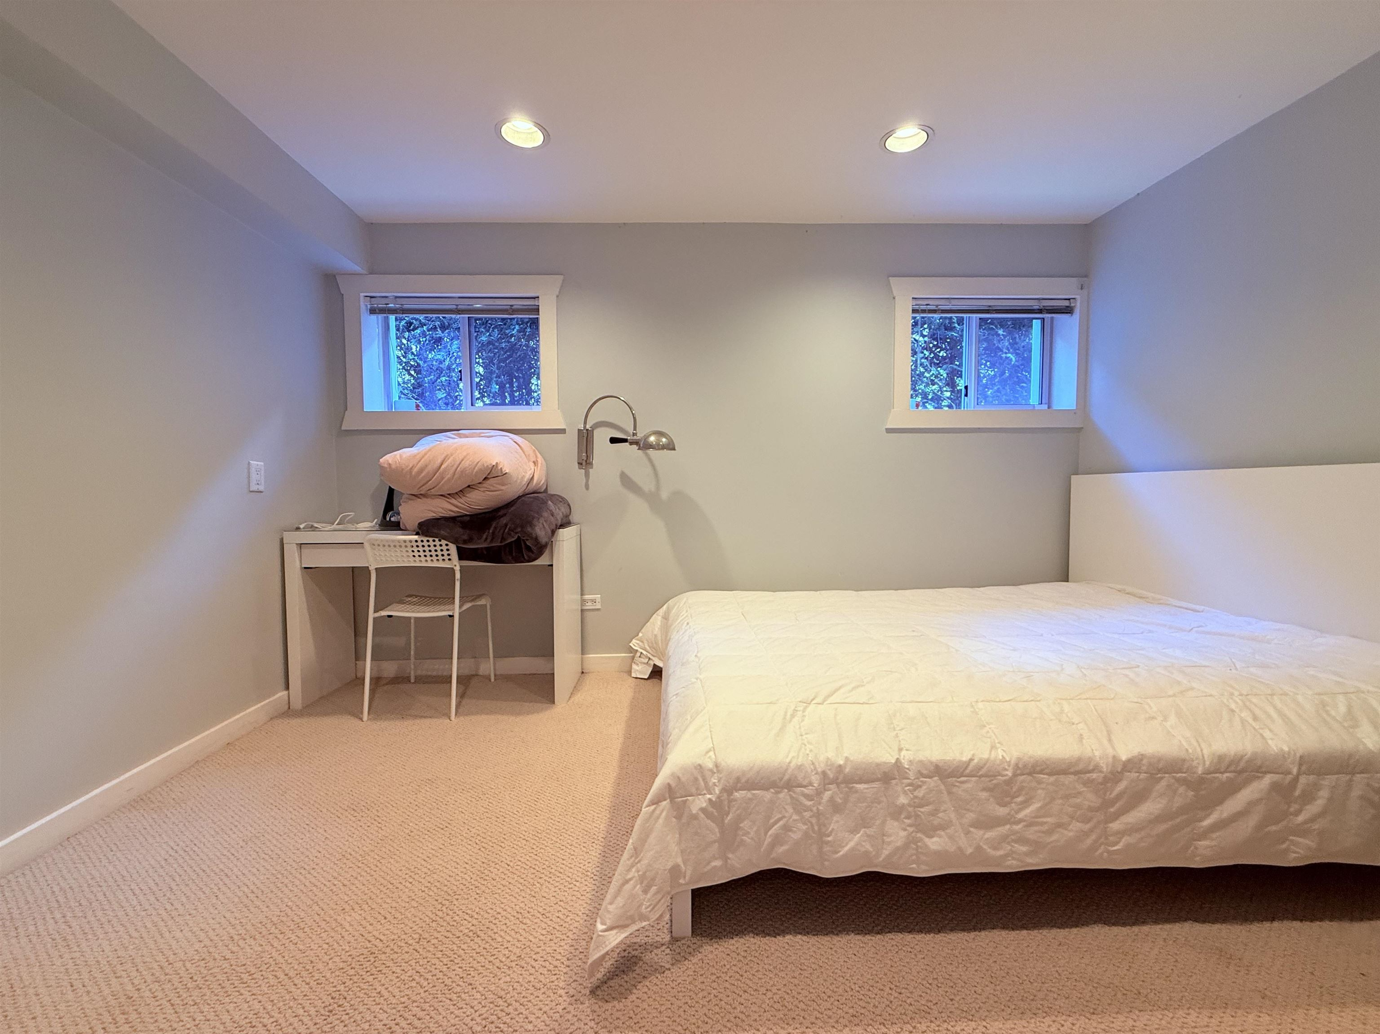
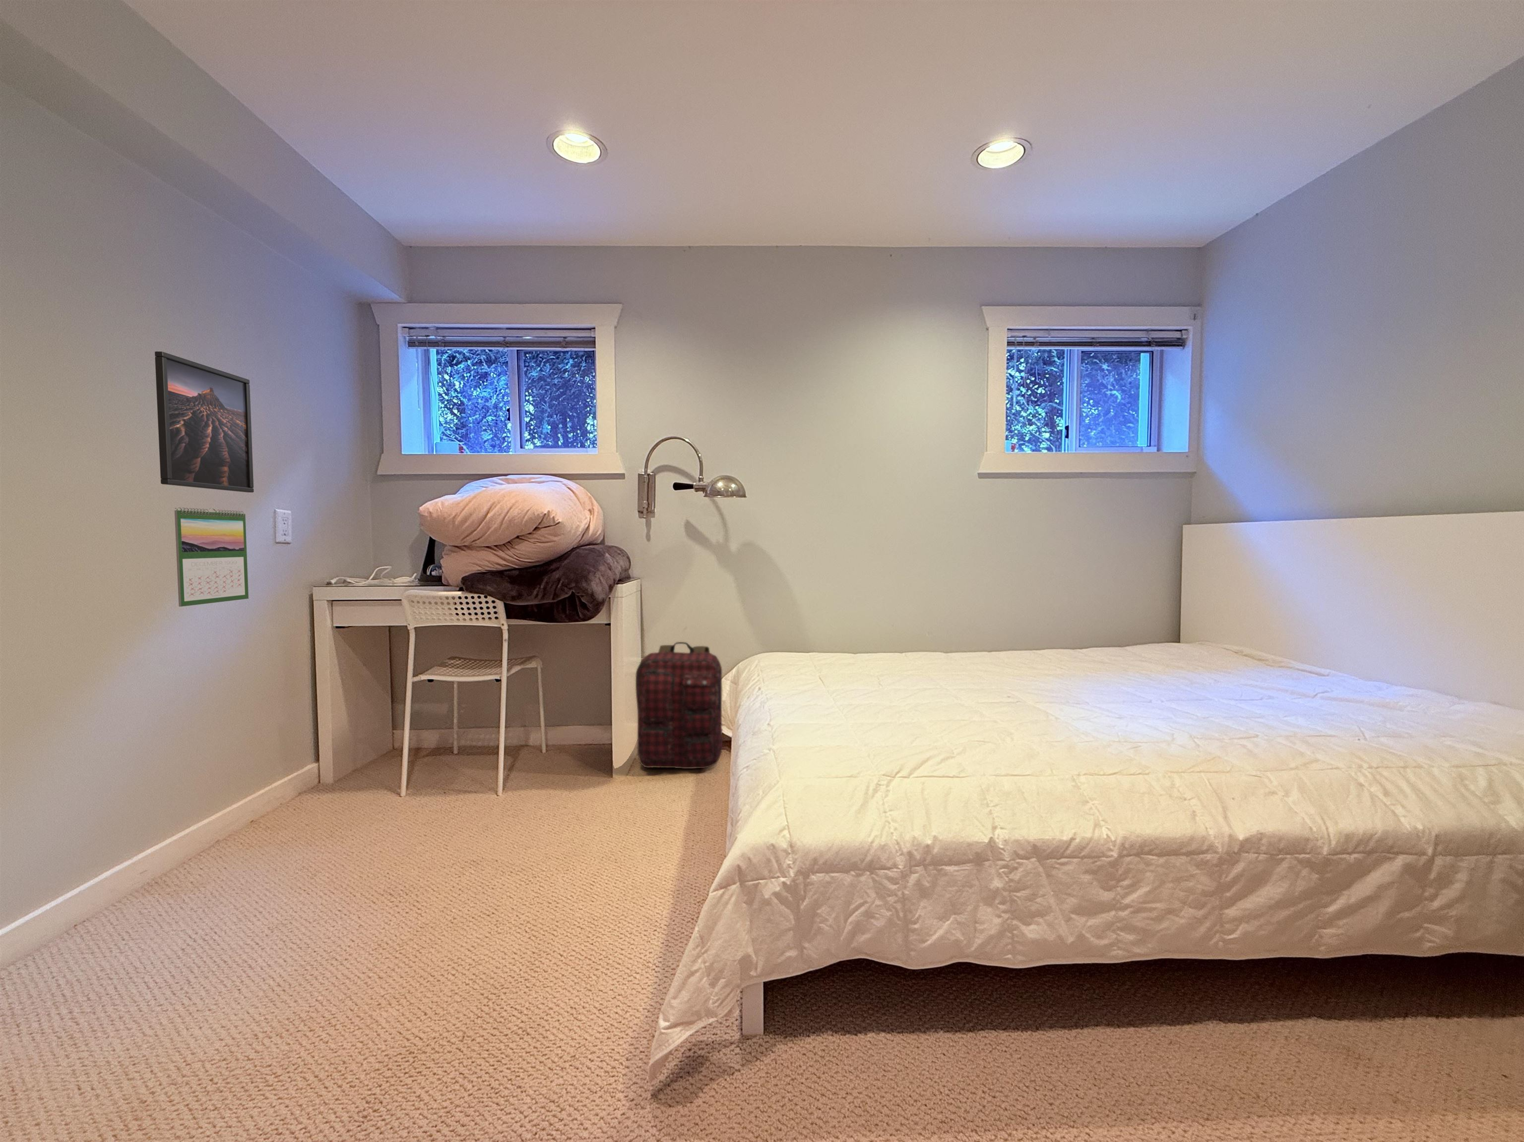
+ calendar (214, 555)
+ backpack (680, 701)
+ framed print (209, 428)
